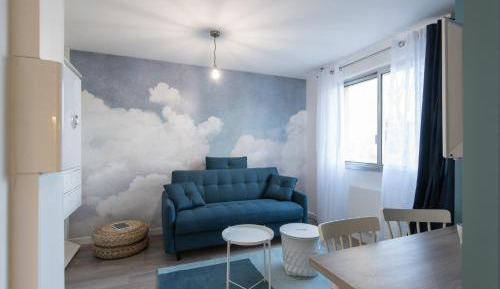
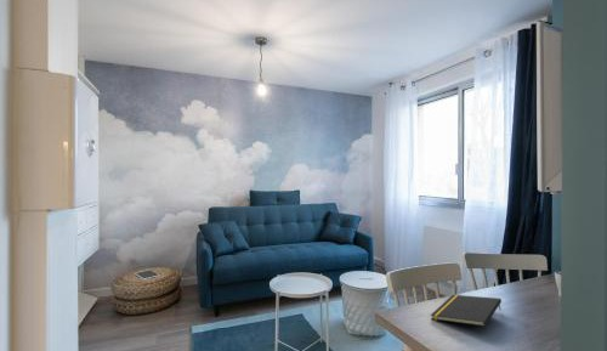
+ notepad (466, 308)
